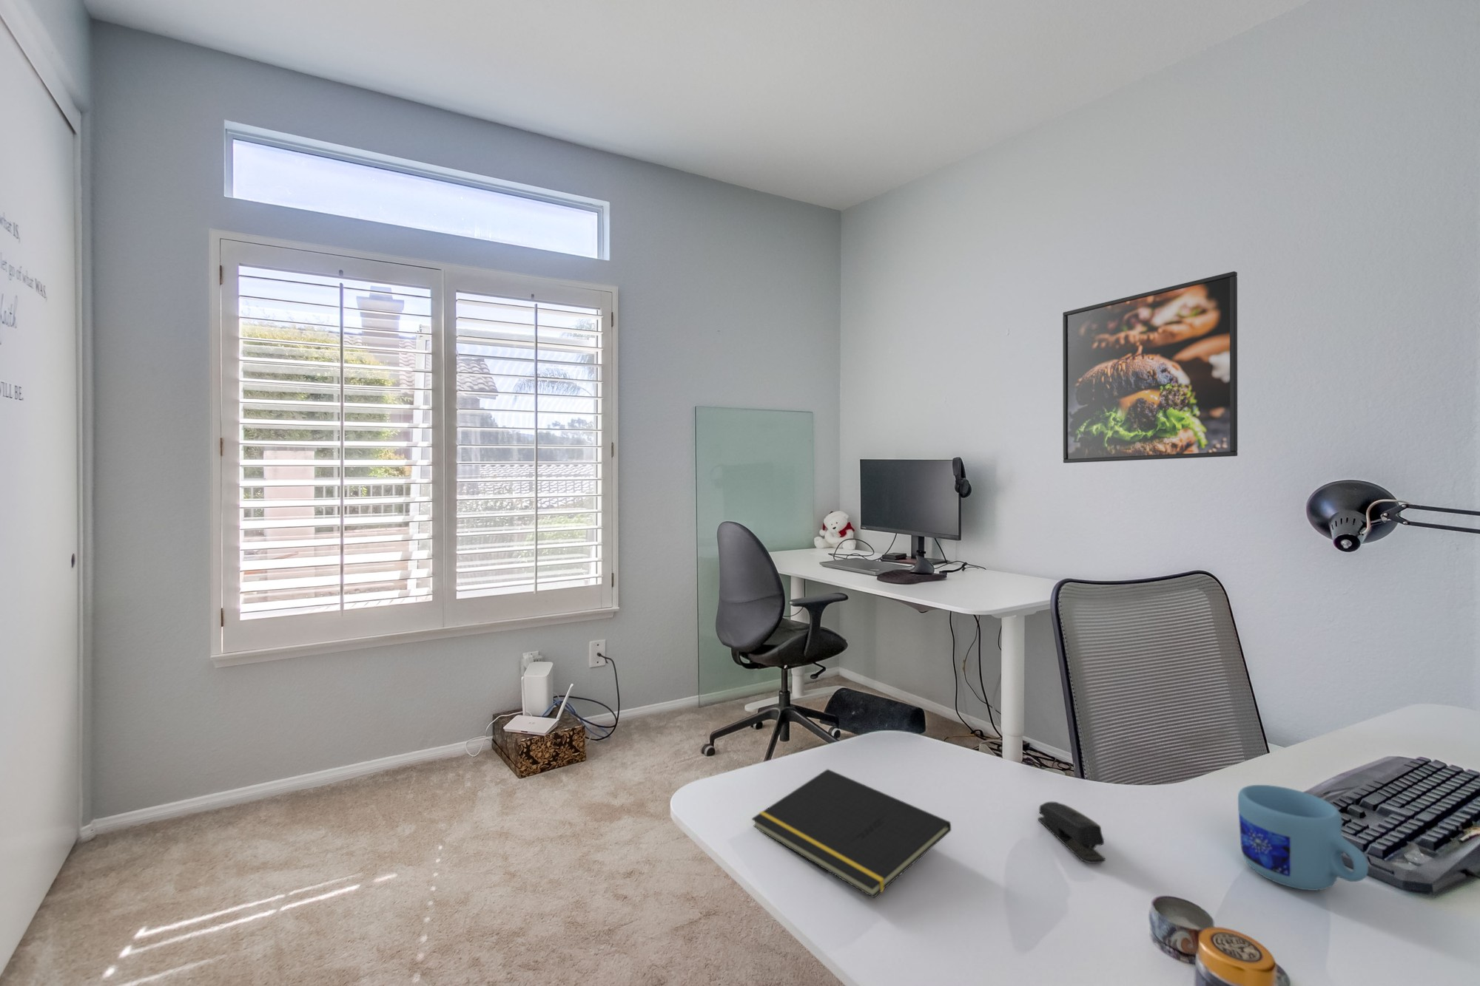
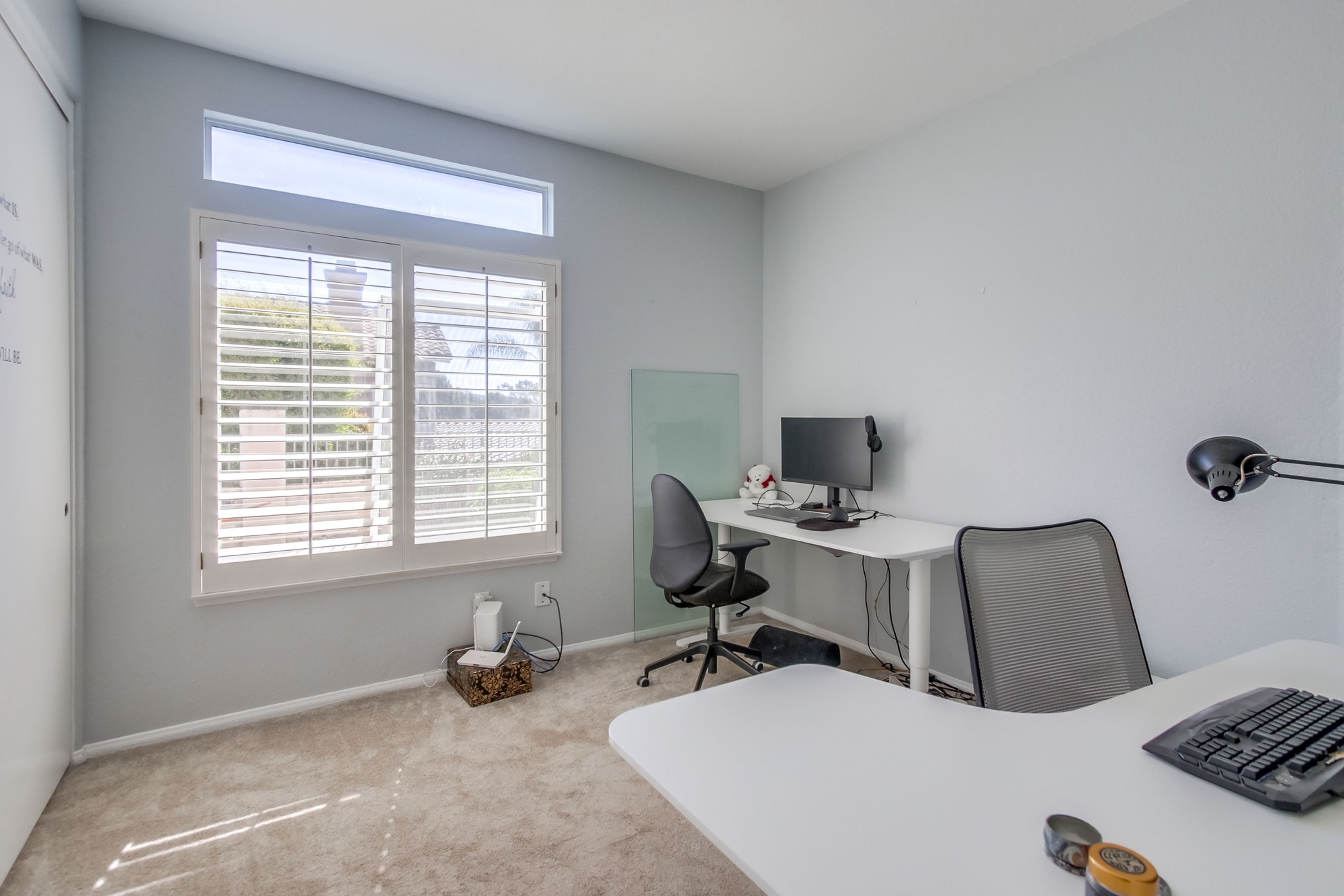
- stapler (1069, 823)
- notepad (847, 824)
- mug (1301, 845)
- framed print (1141, 377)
